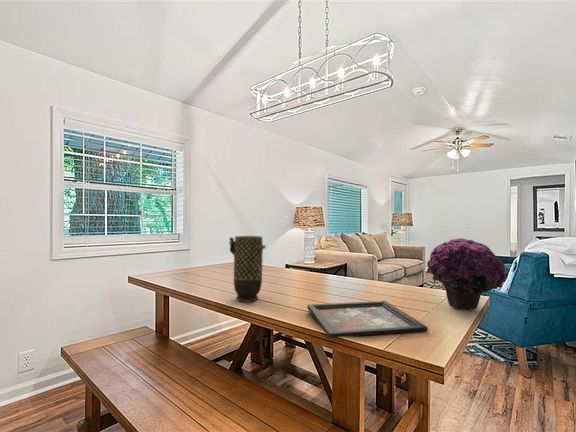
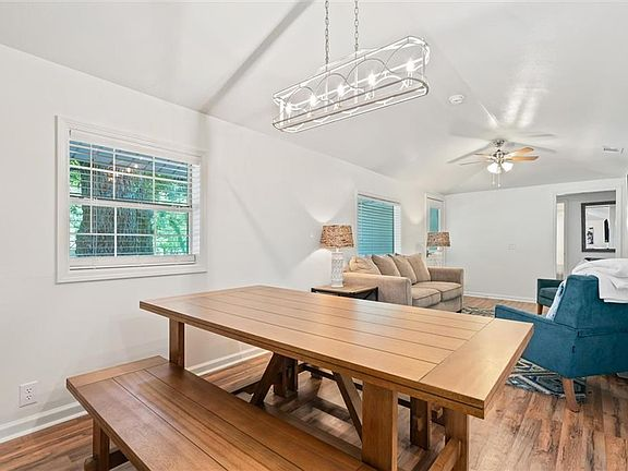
- flower (465, 273)
- vase (247, 267)
- decorative tray (361, 316)
